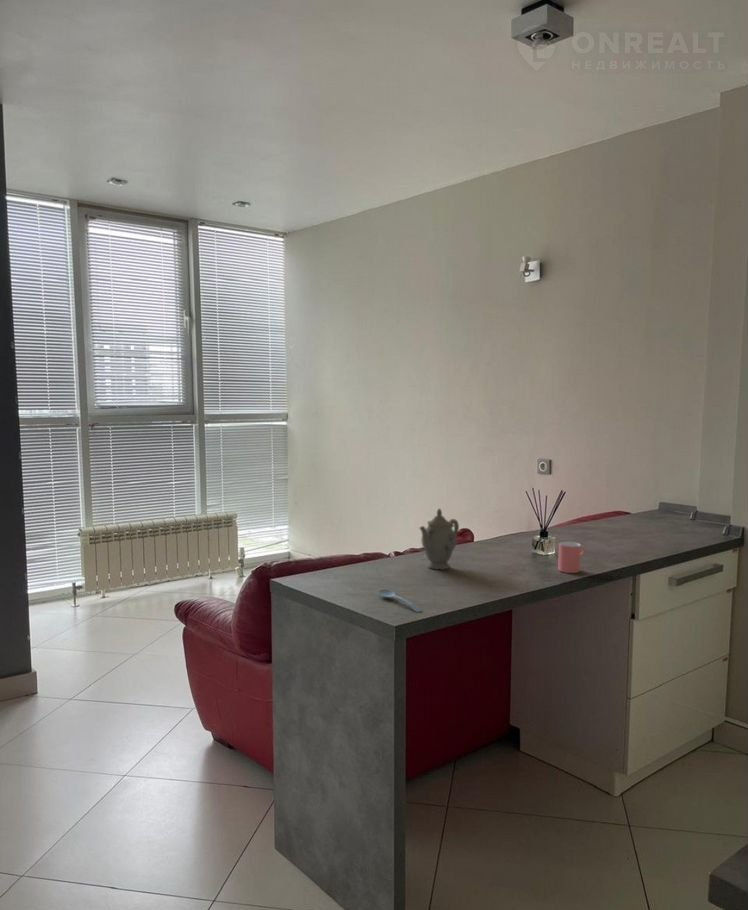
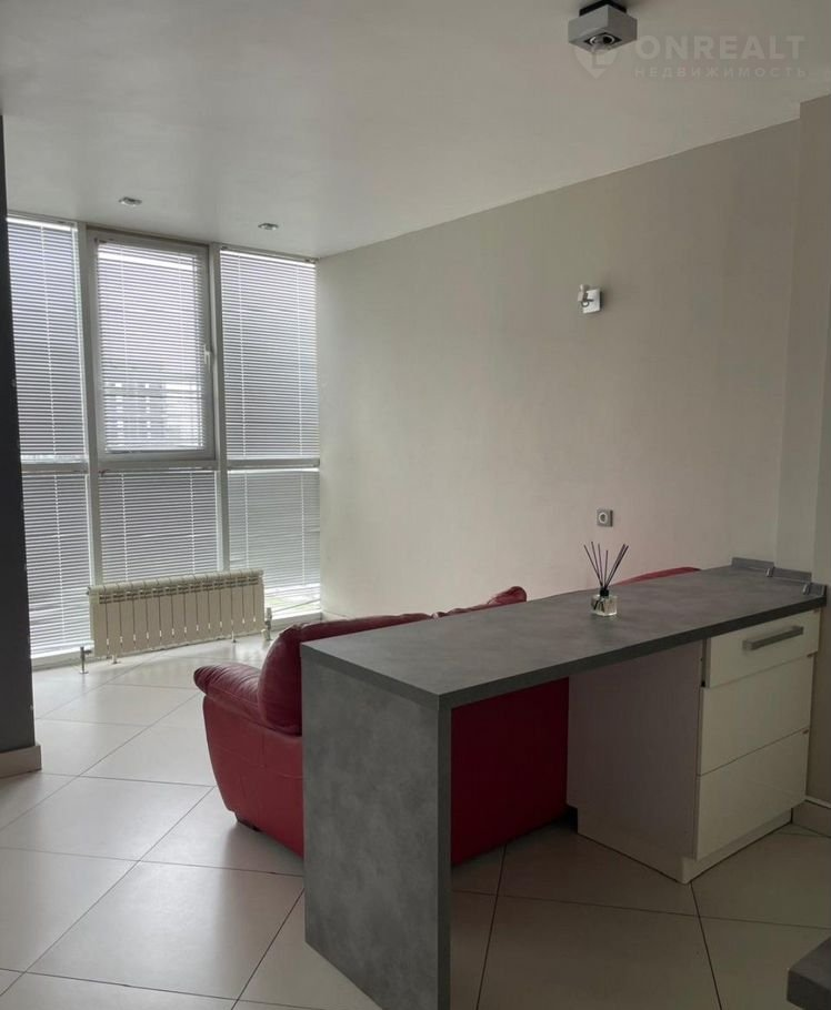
- chinaware (438, 537)
- cup (572, 556)
- spoon (400, 599)
